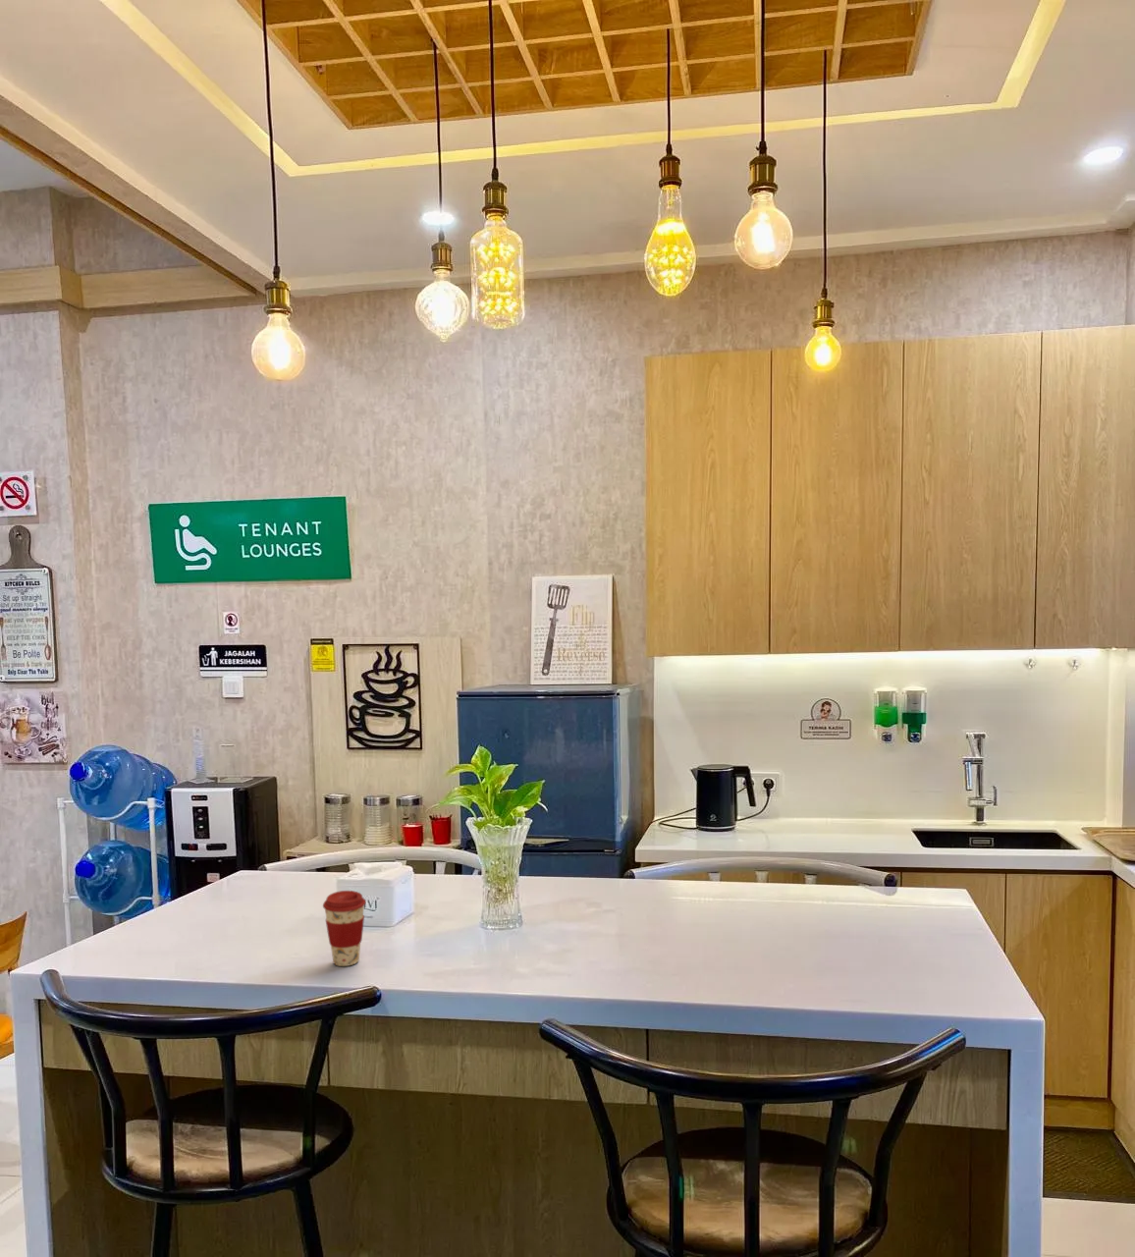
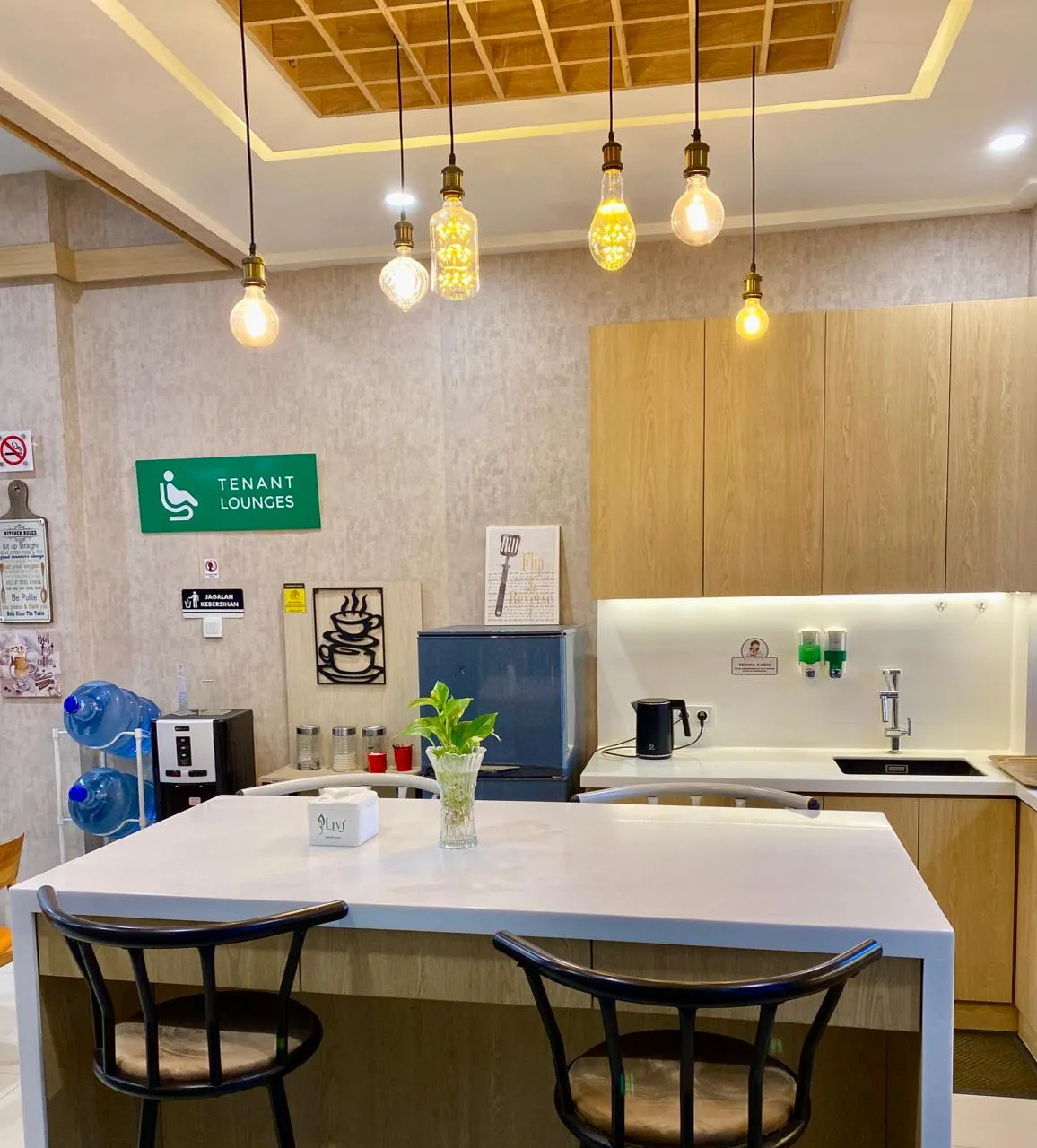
- coffee cup (345, 929)
